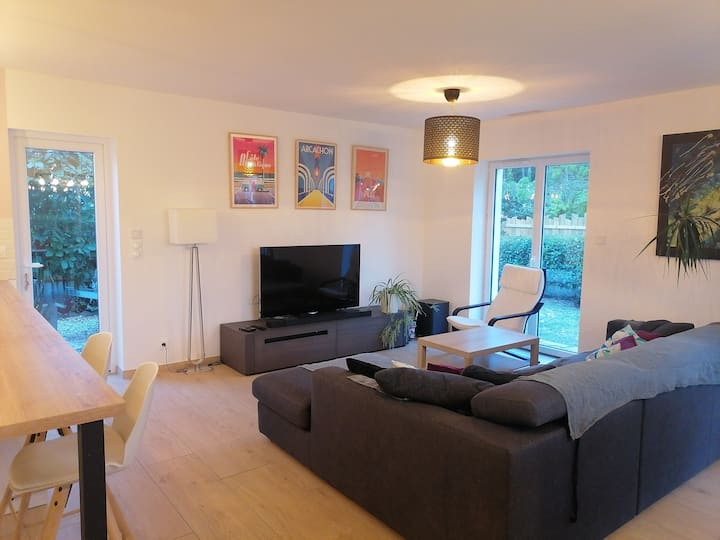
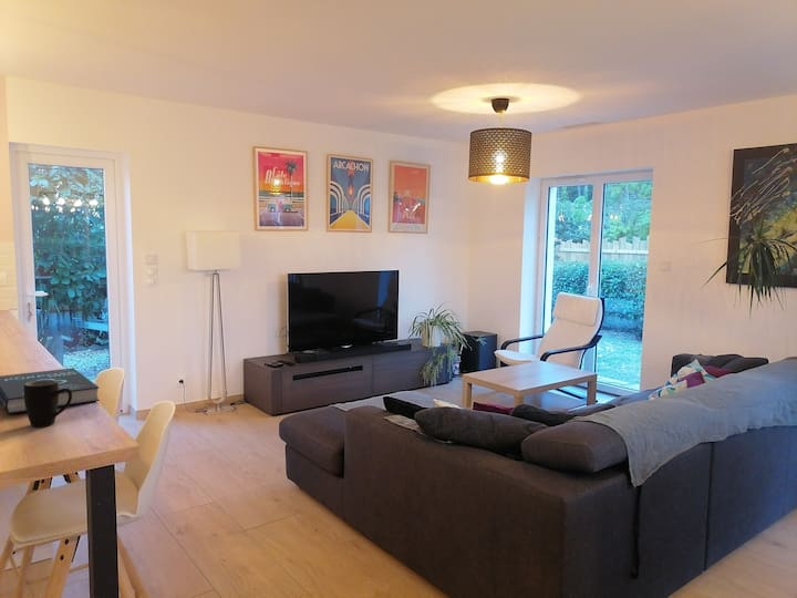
+ book (43, 379)
+ mug (49, 403)
